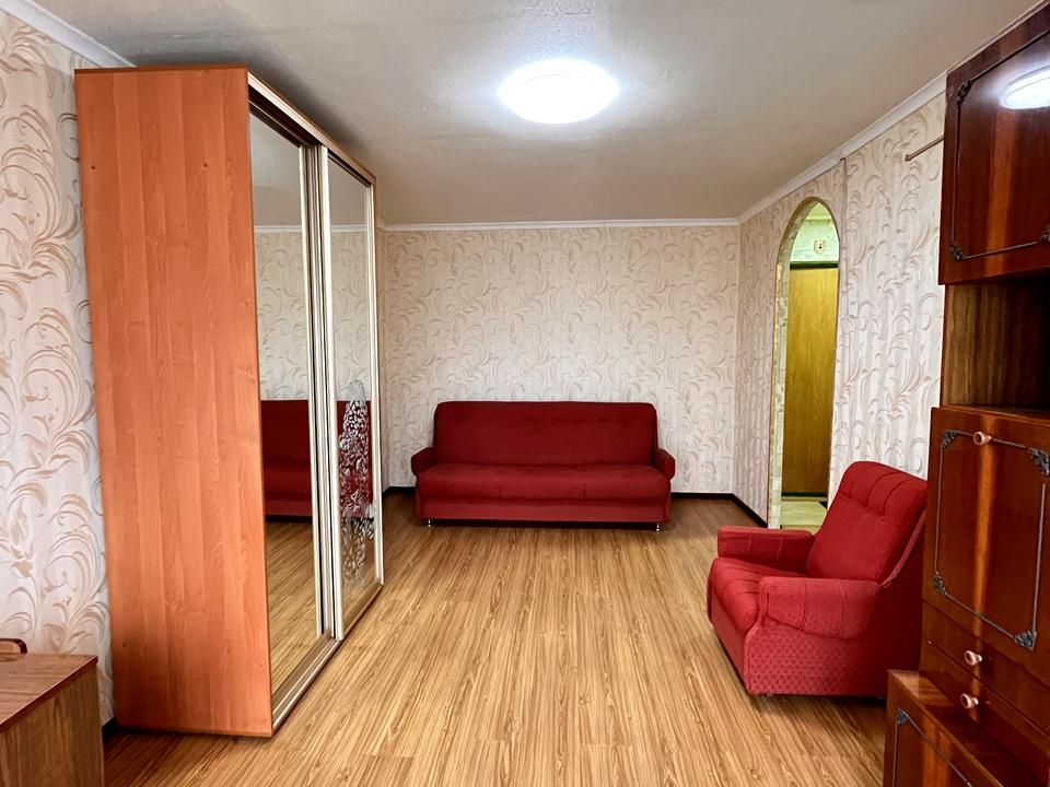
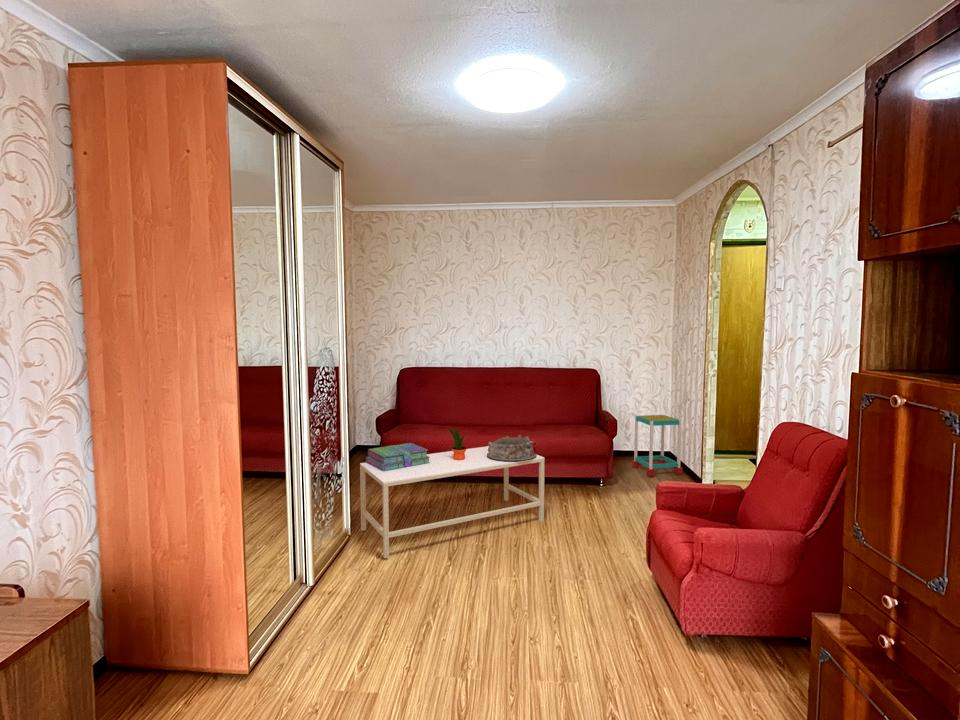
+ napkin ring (512, 447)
+ stack of books (397, 455)
+ coffee table (449, 476)
+ side table (661, 444)
+ potted plant (457, 441)
